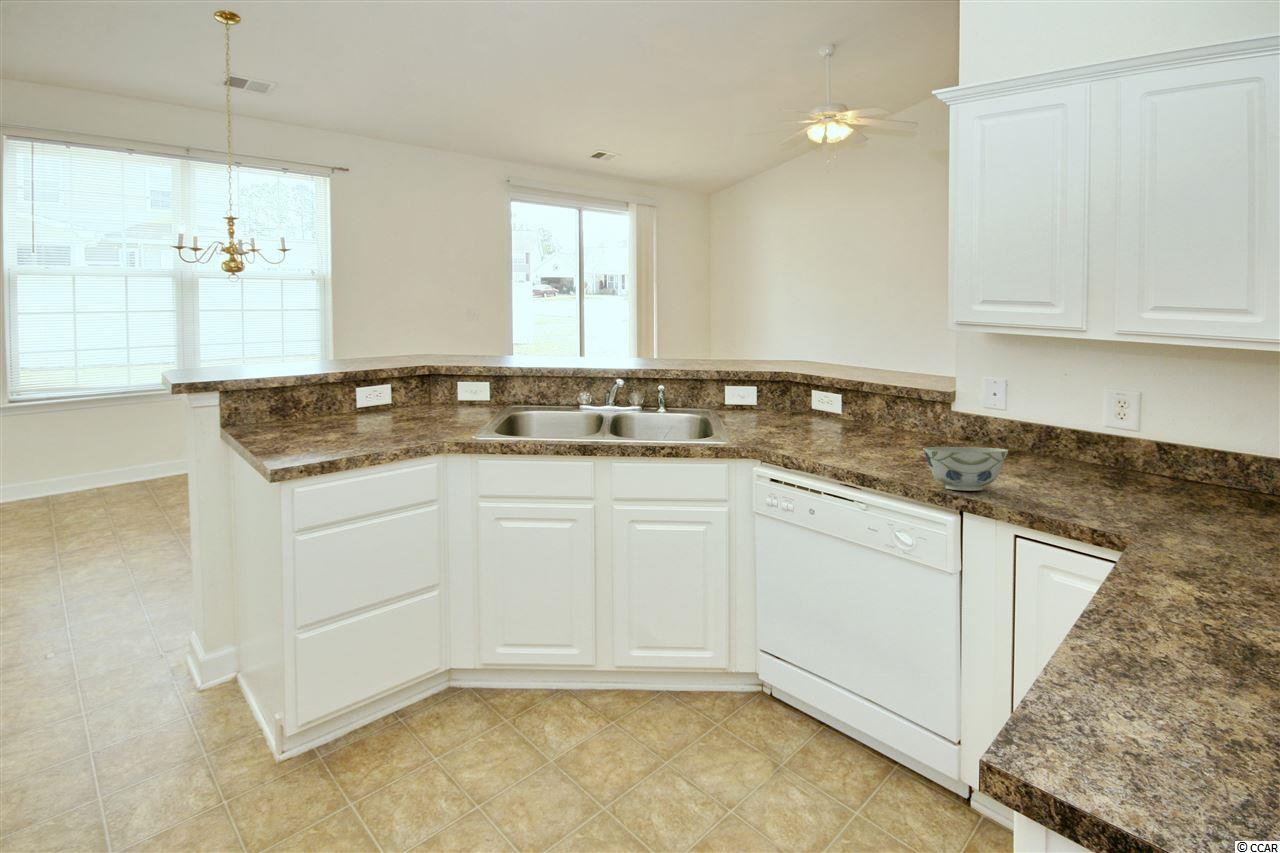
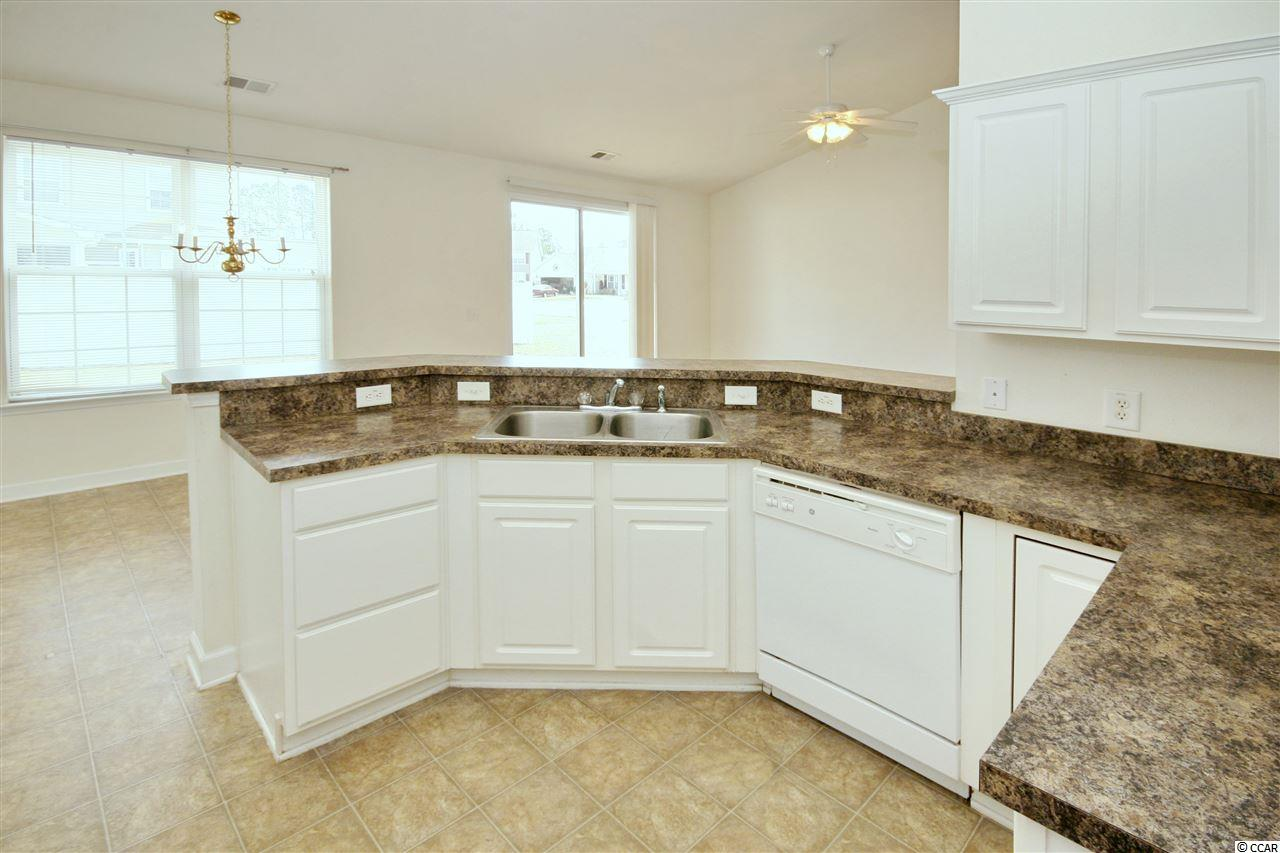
- bowl (964, 468)
